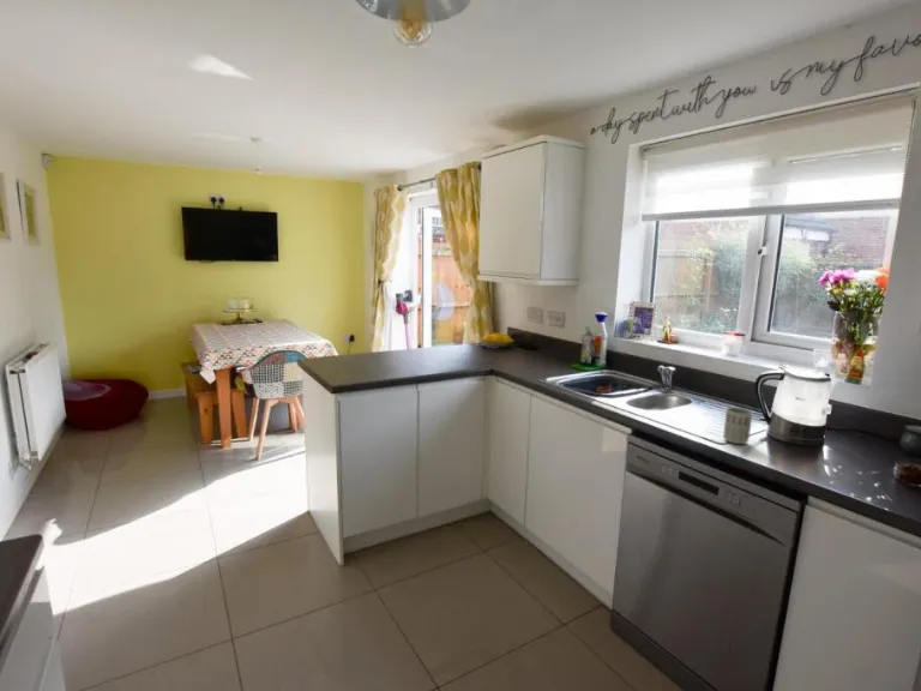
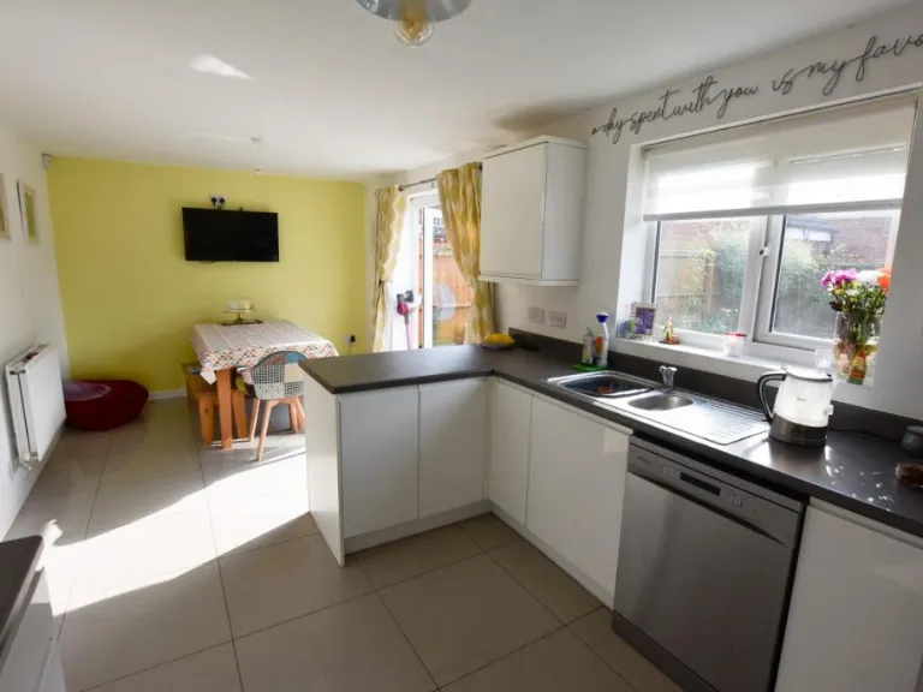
- cup (736, 426)
